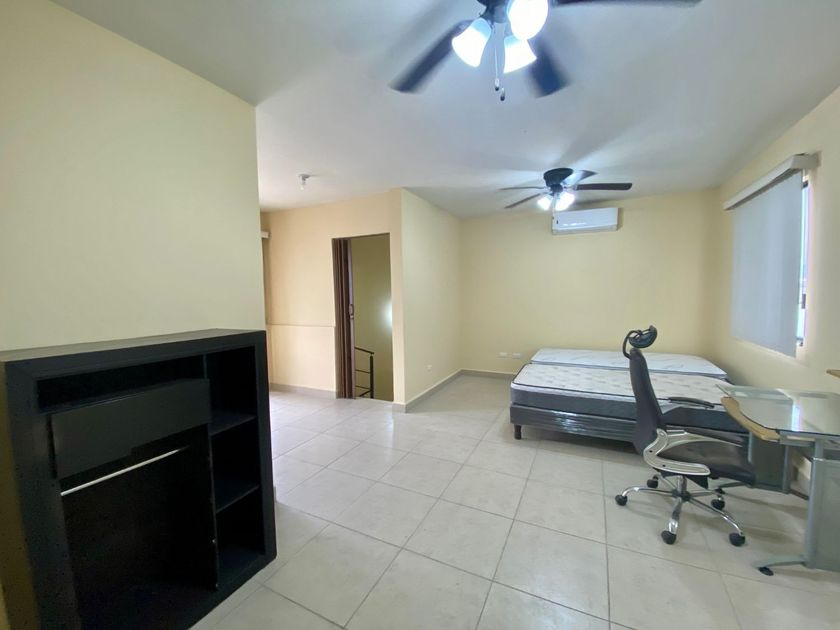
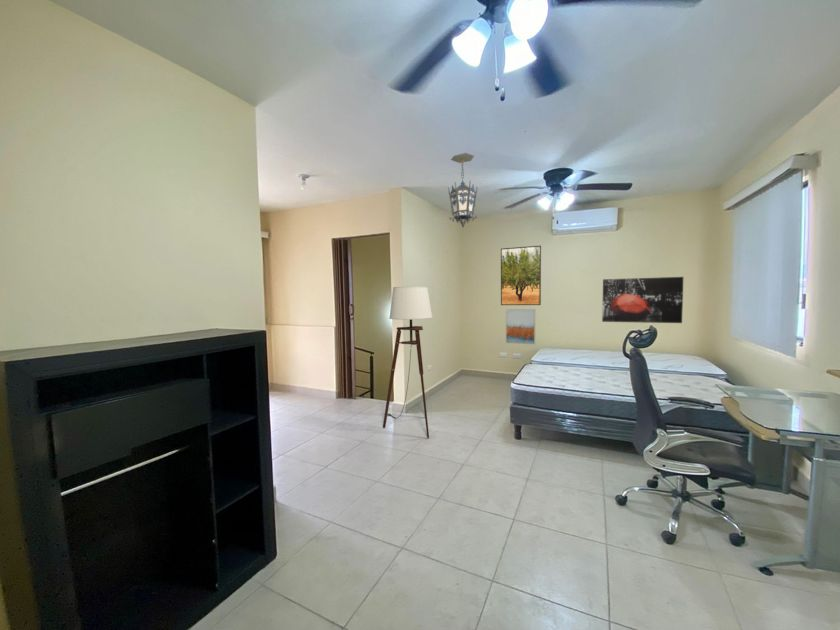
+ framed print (520, 276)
+ wall art (520, 326)
+ hanging lantern (462, 193)
+ wall art (640, 300)
+ floor lamp (410, 356)
